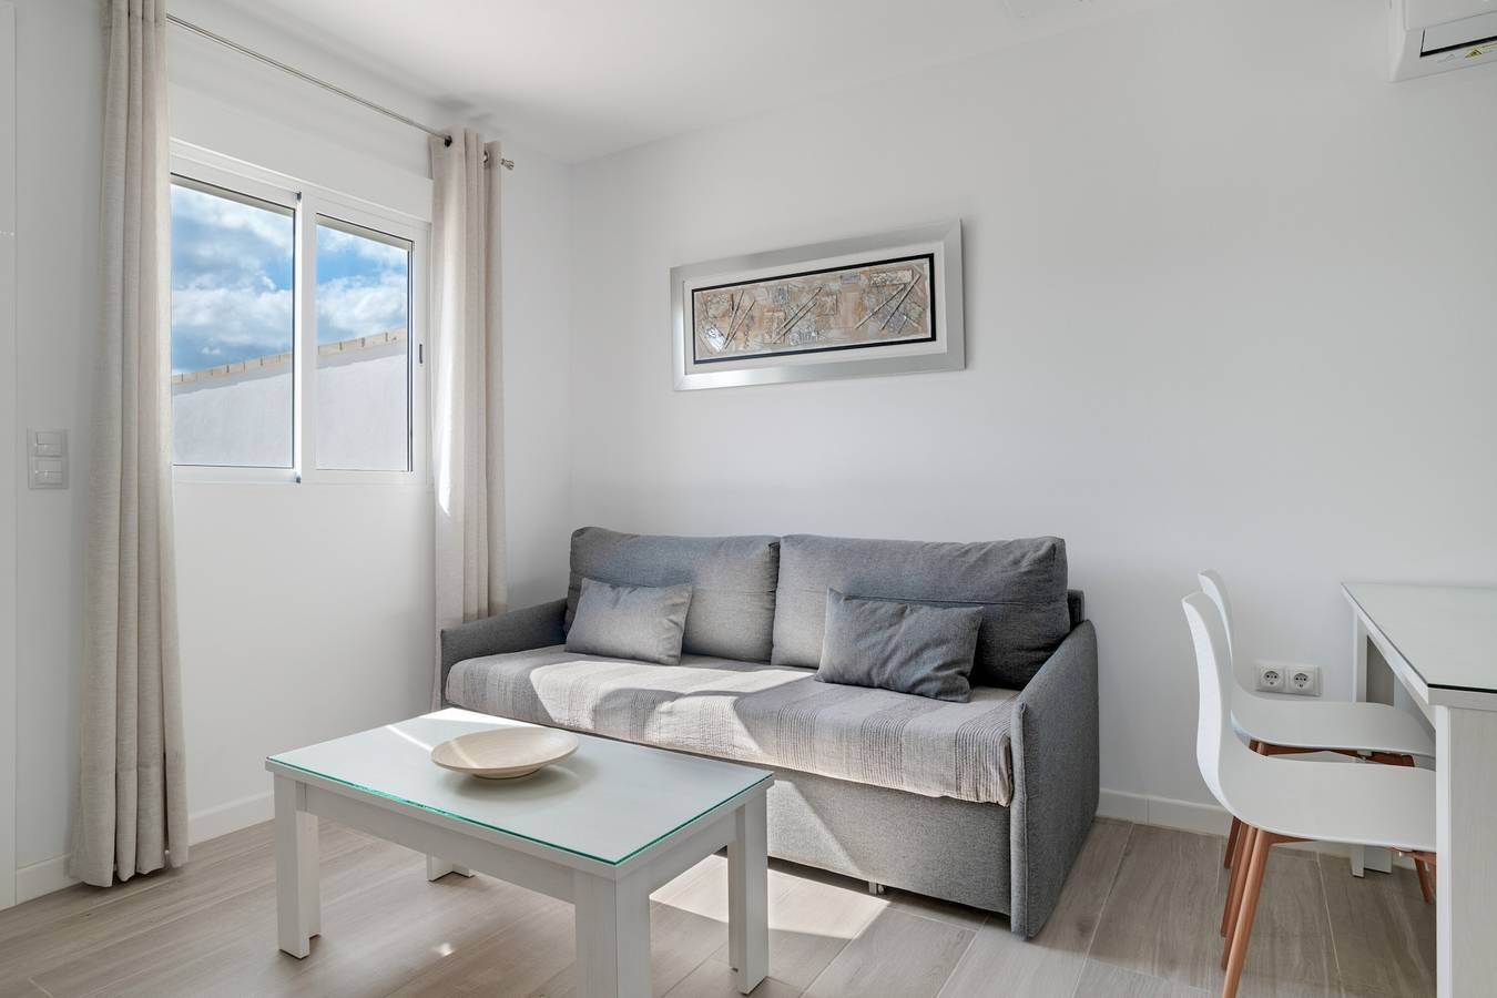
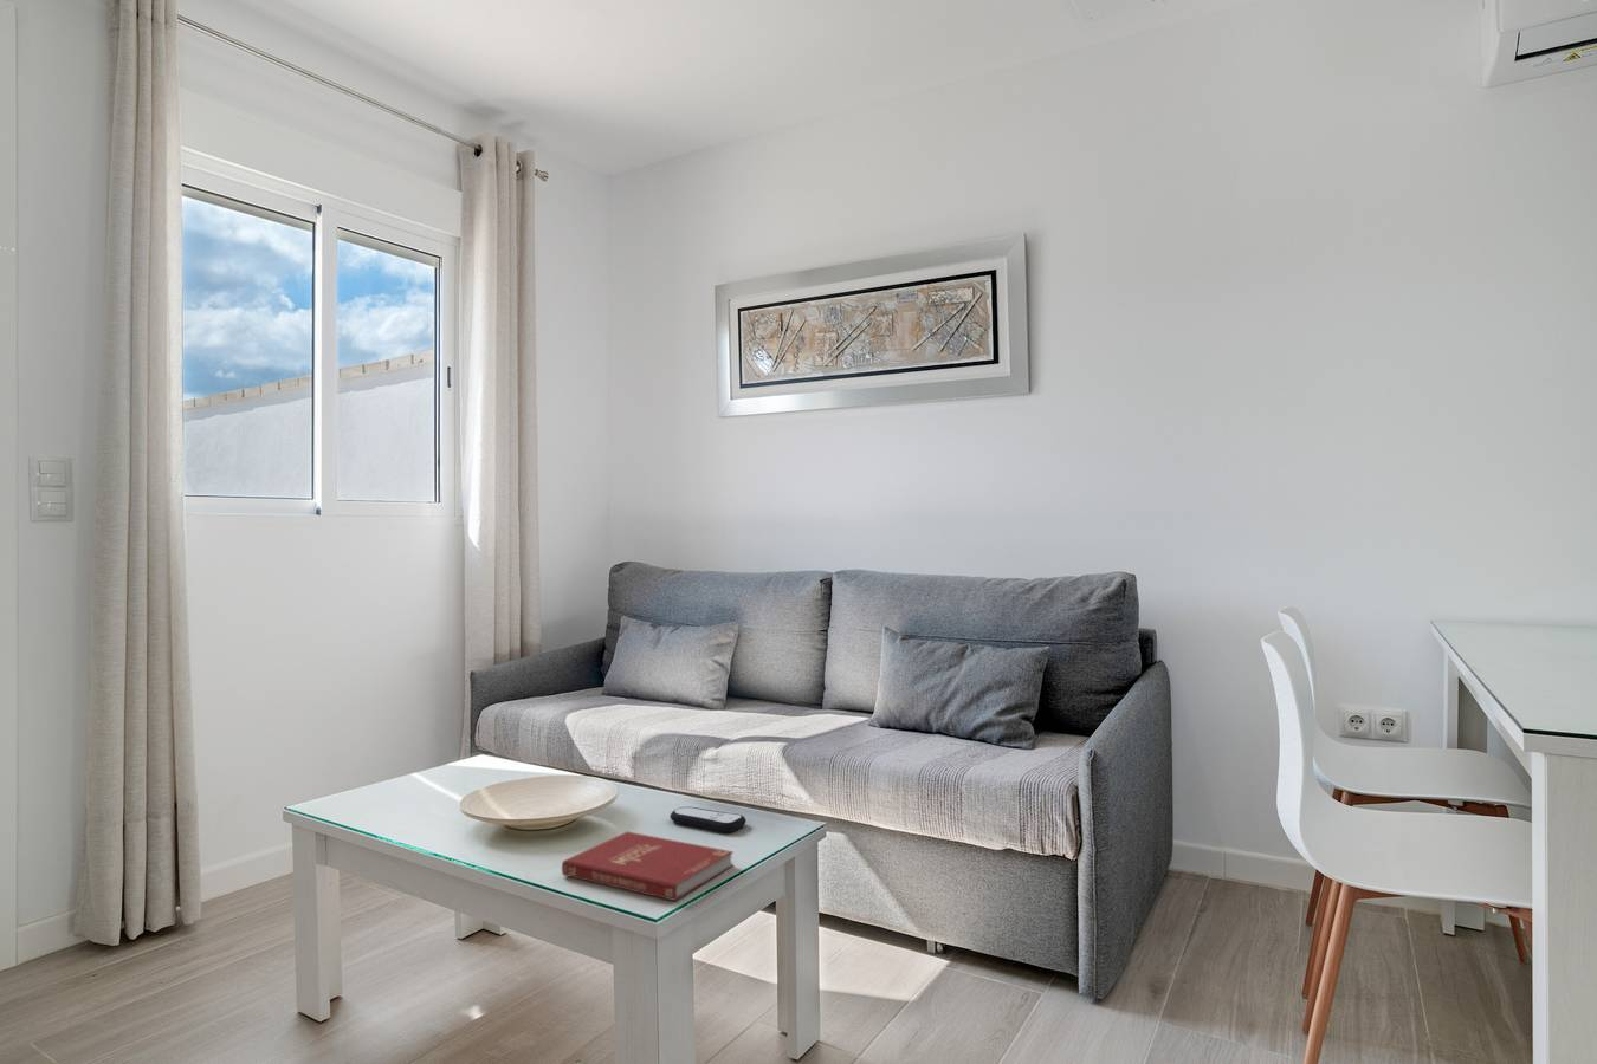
+ remote control (706, 818)
+ book (649, 863)
